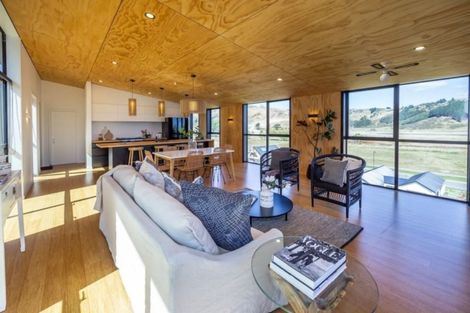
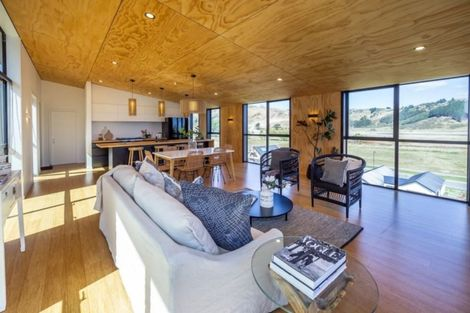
- ceiling fan (385, 72)
